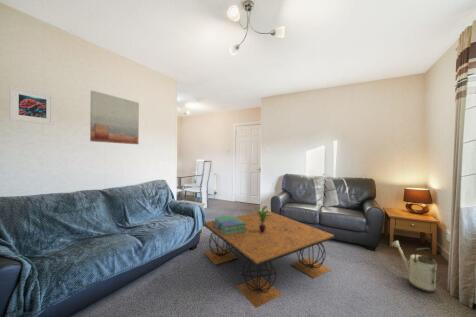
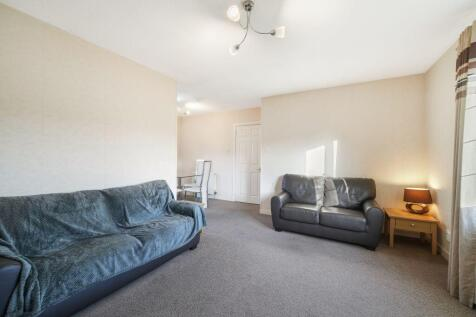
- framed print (32, 106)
- watering can (413, 262)
- wall art (116, 120)
- stack of books (229, 223)
- coffee table (263, 244)
- potted plant (263, 219)
